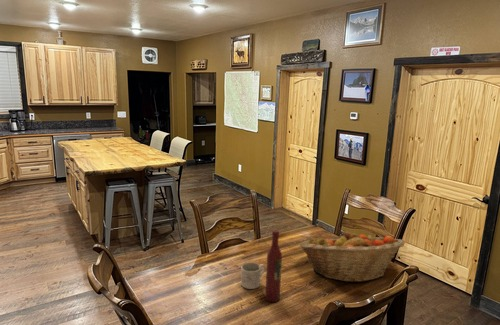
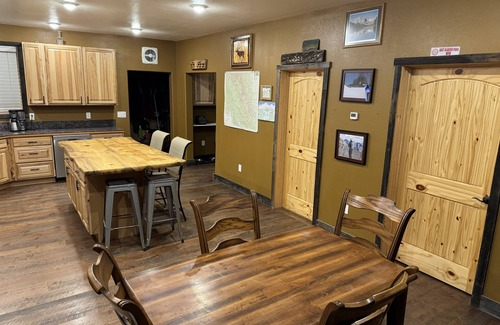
- mug (253, 274)
- fruit basket (350, 250)
- wine bottle (274, 265)
